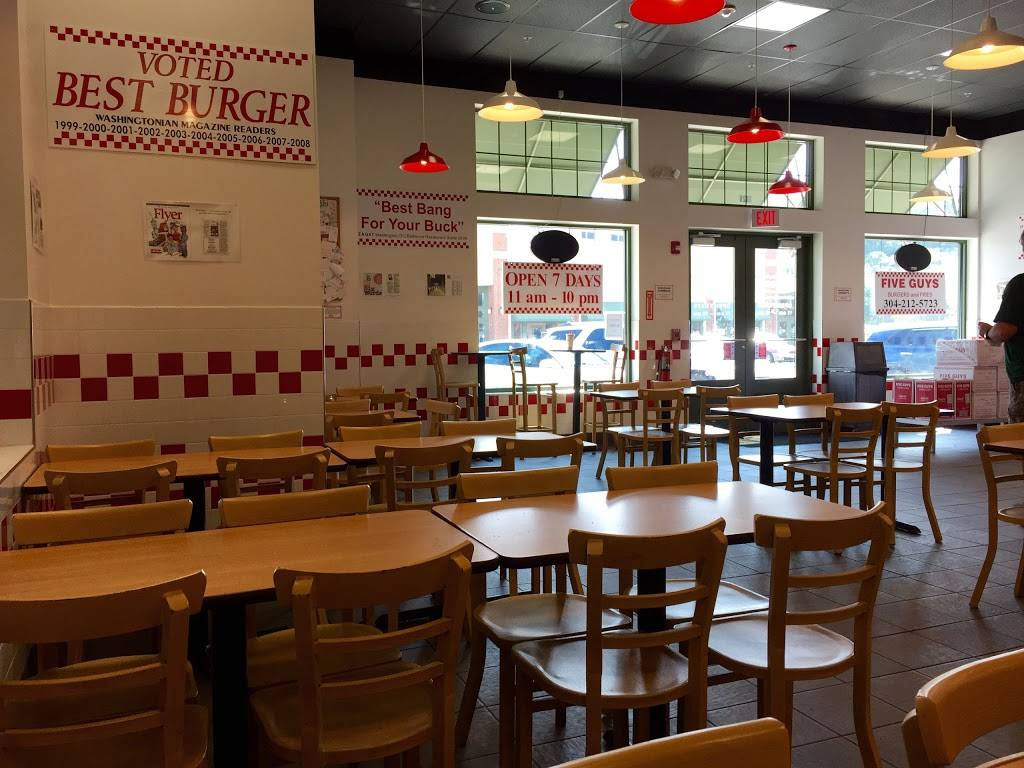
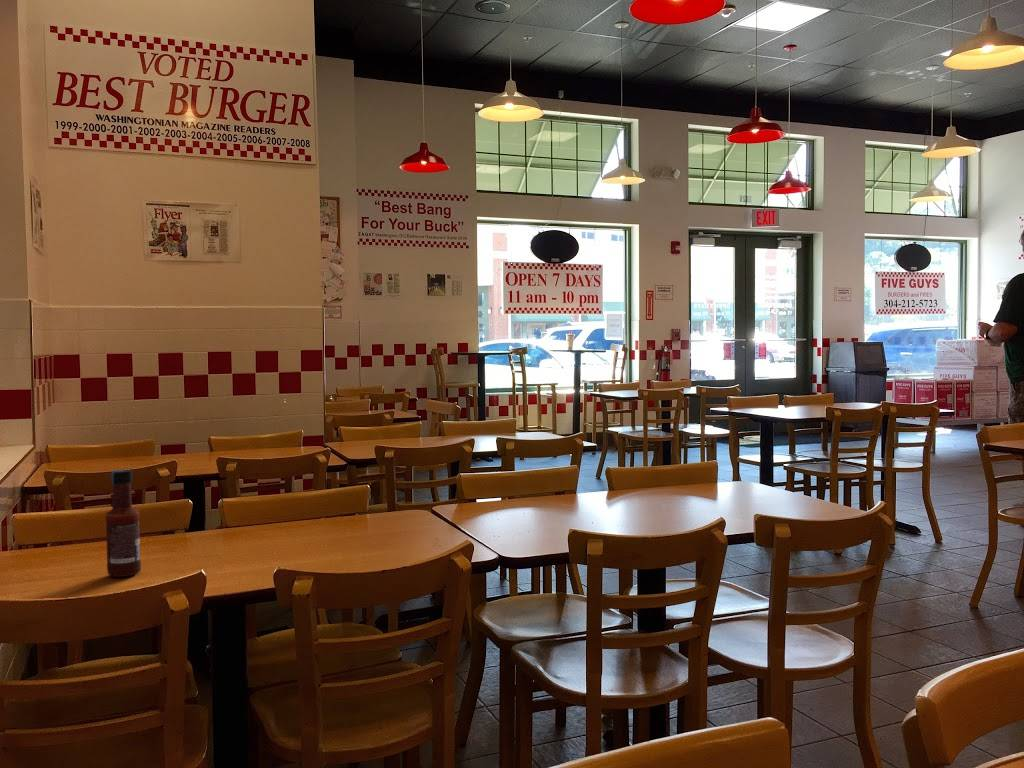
+ tabasco sauce (122, 522)
